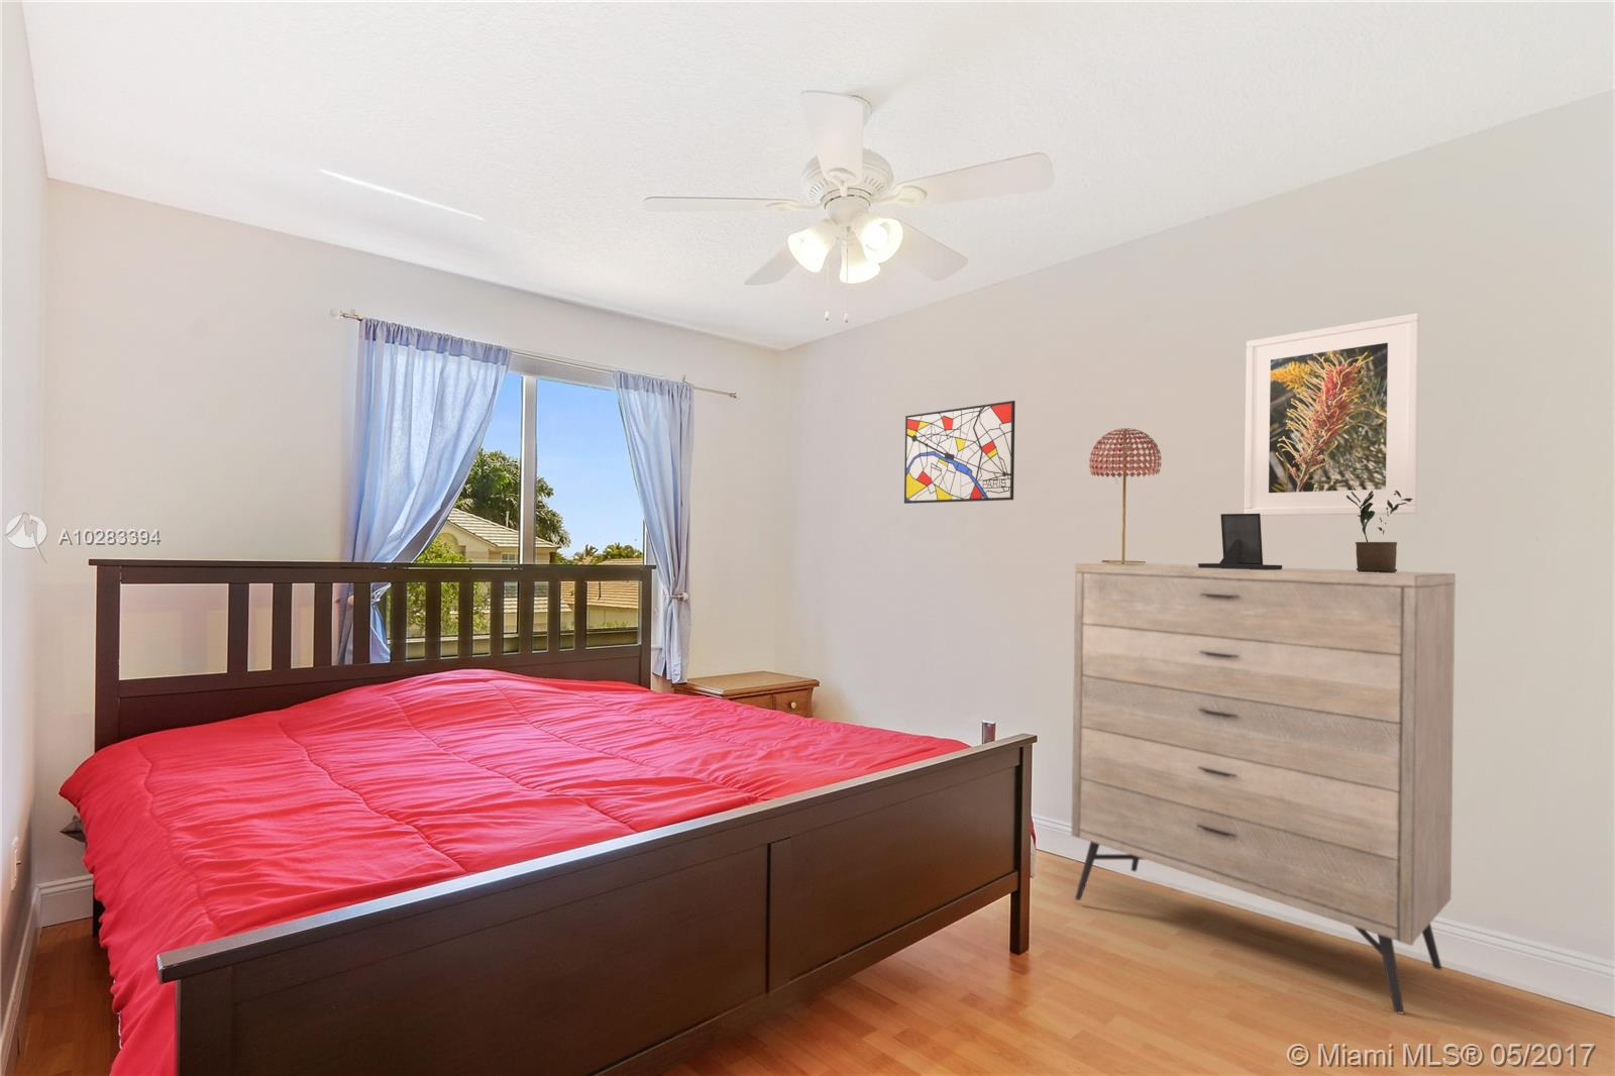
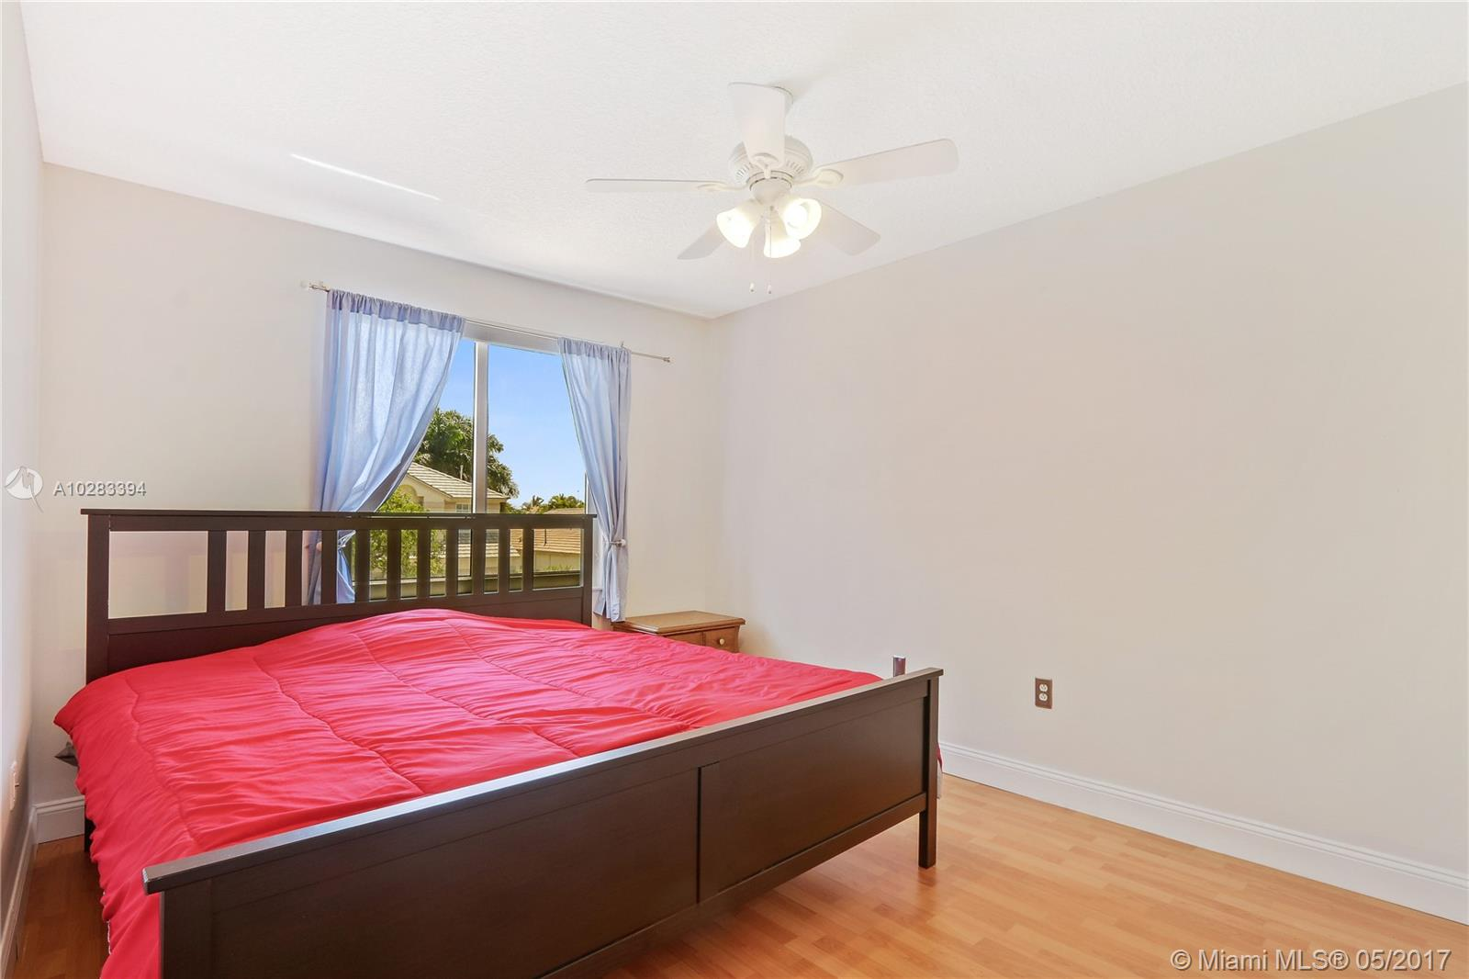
- table lamp (1124, 496)
- photo frame (1239, 540)
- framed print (1326, 420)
- potted plant (1378, 528)
- dresser (1244, 751)
- wall art (956, 455)
